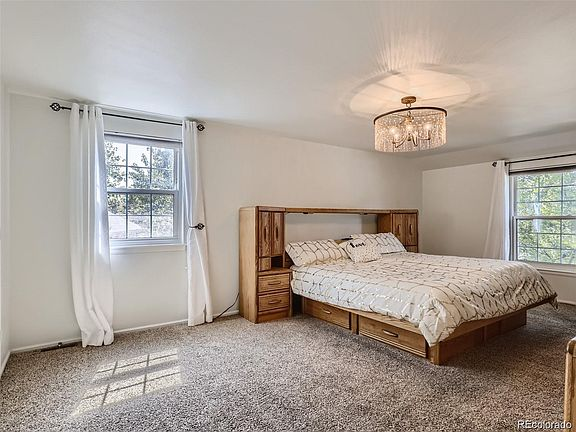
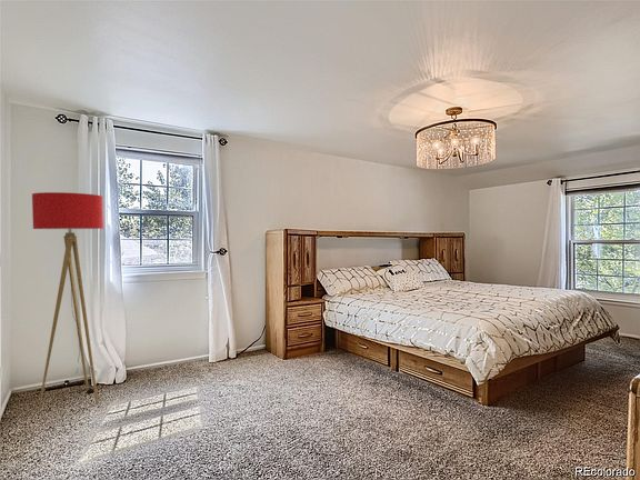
+ floor lamp (71, 298)
